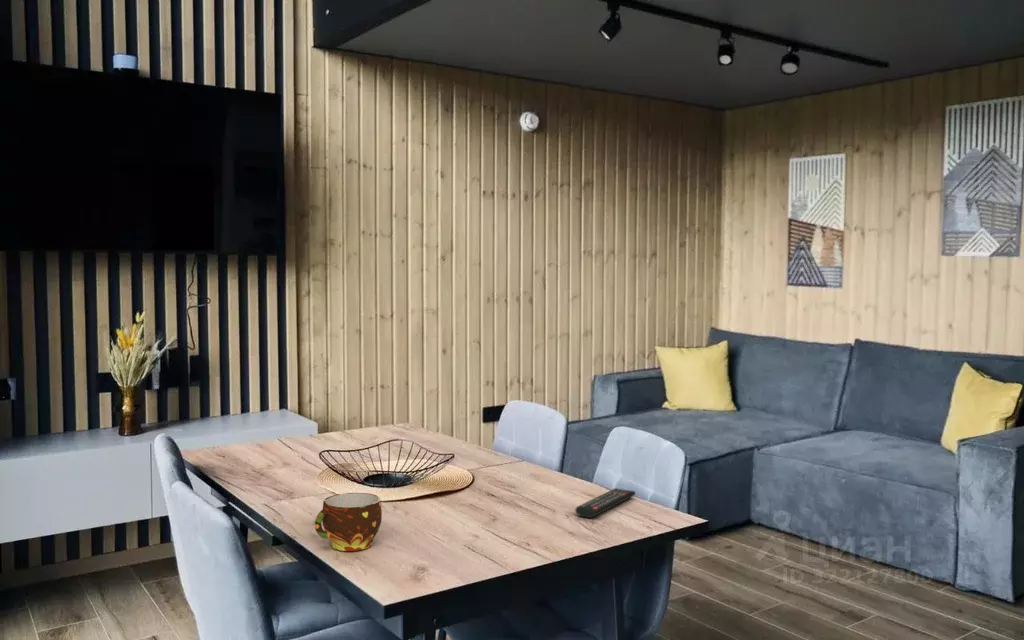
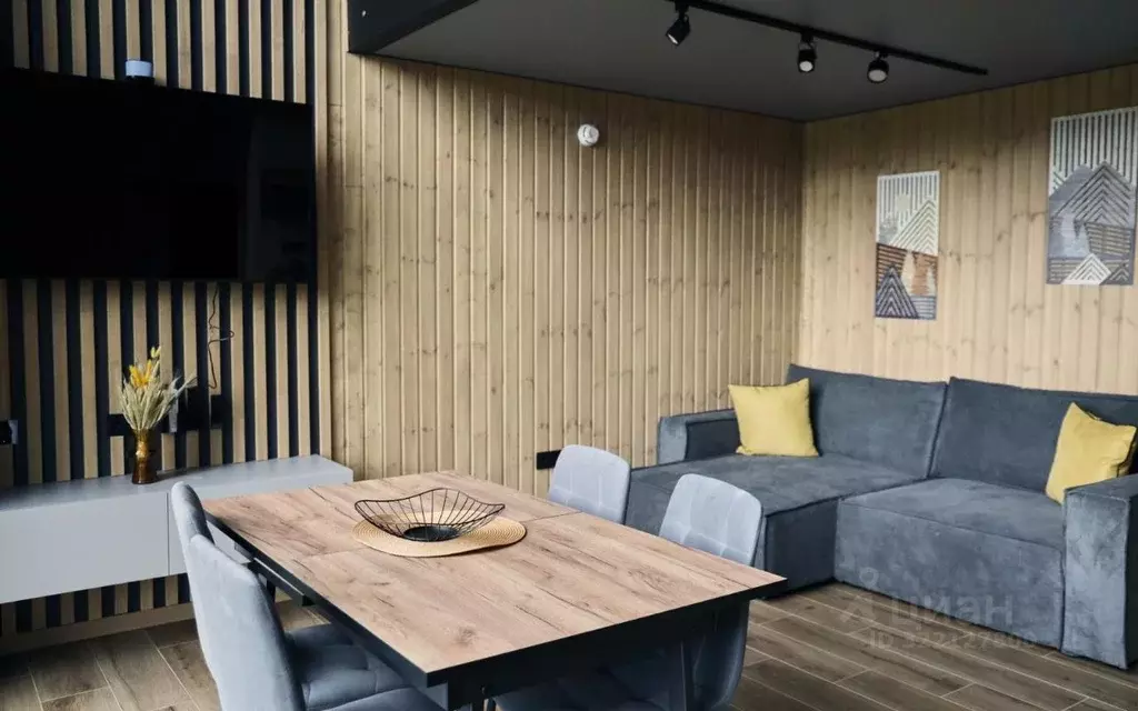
- remote control (606, 502)
- cup (350, 523)
